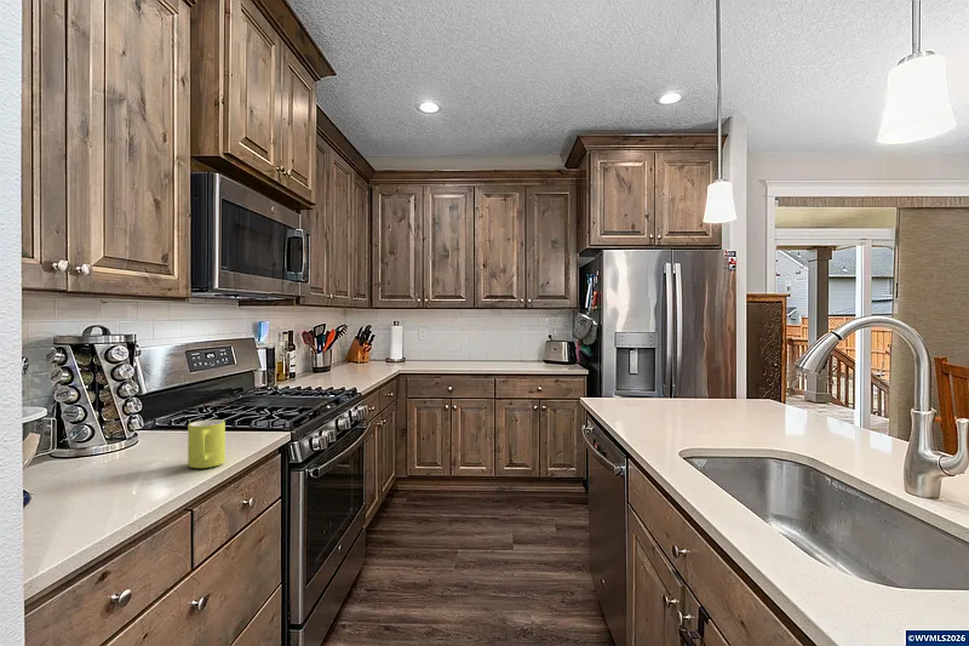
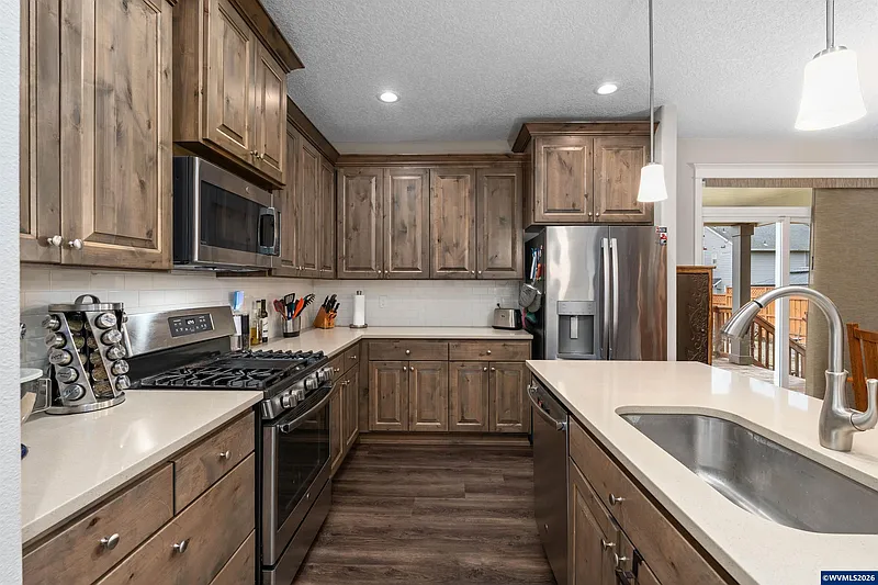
- mug (205, 445)
